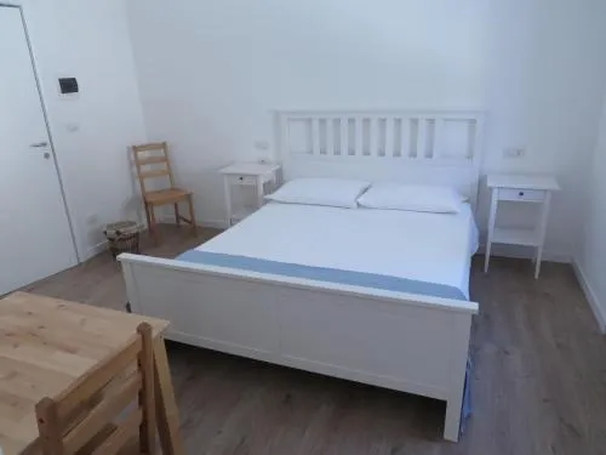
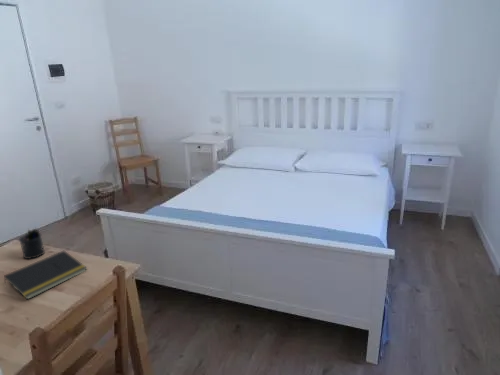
+ pen holder (31, 241)
+ notepad (47, 272)
